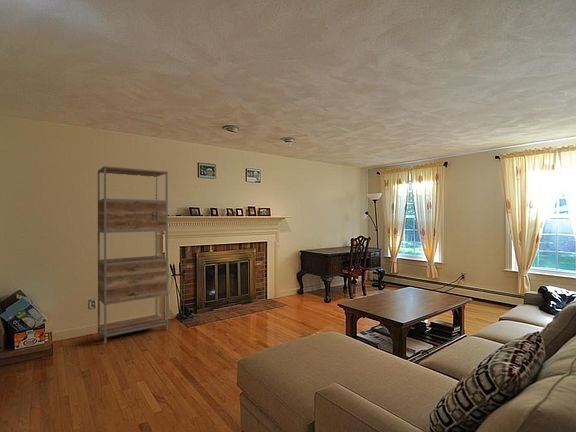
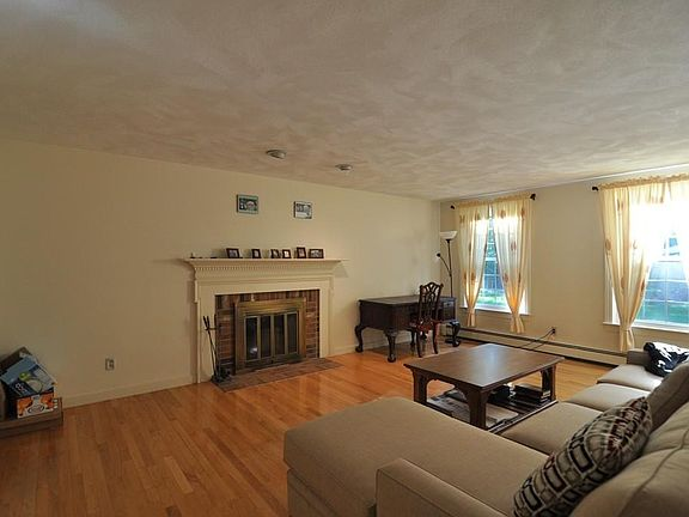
- shelving unit (133, 257)
